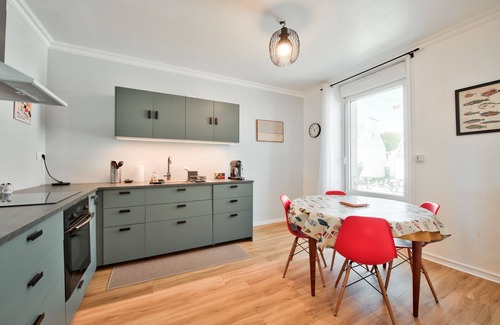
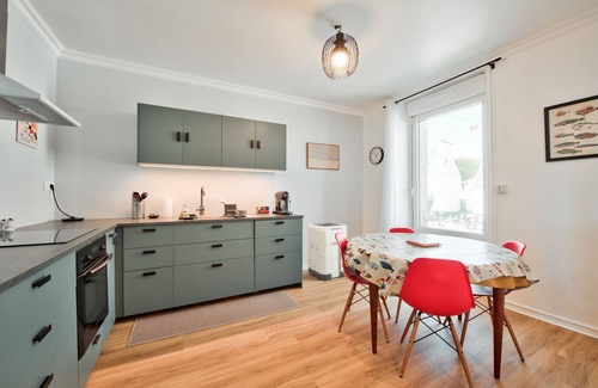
+ trash can (327, 248)
